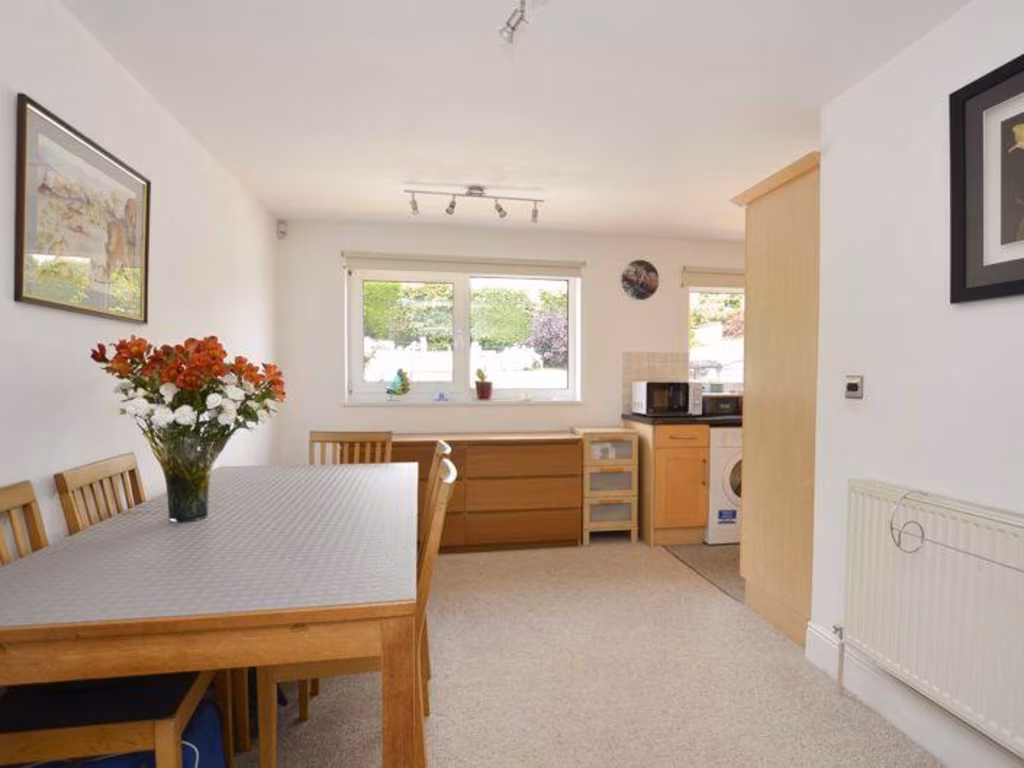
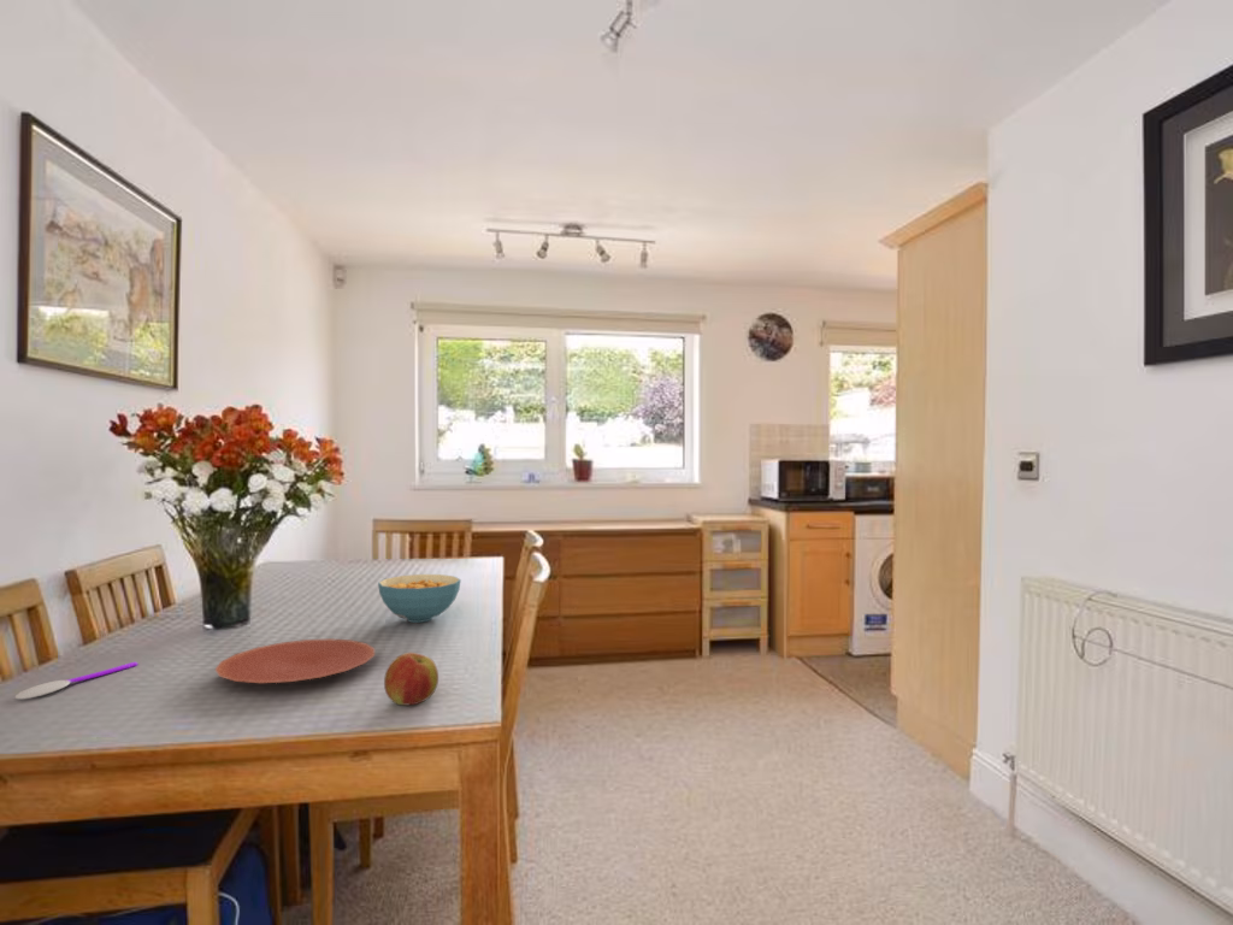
+ plate (299, 664)
+ spoon (81, 677)
+ apple (411, 677)
+ cereal bowl (419, 600)
